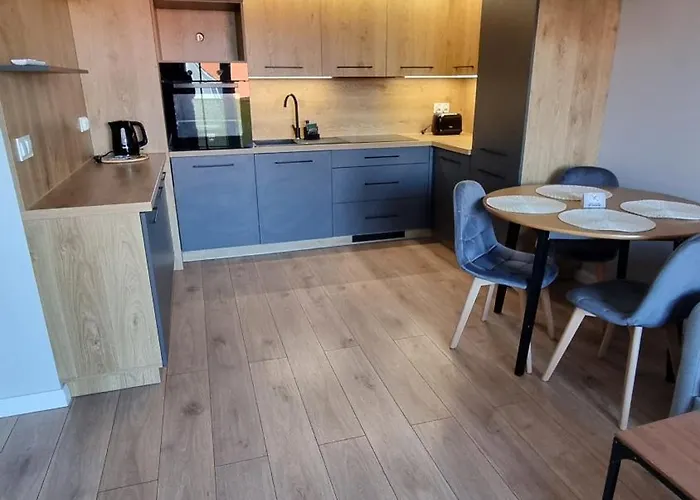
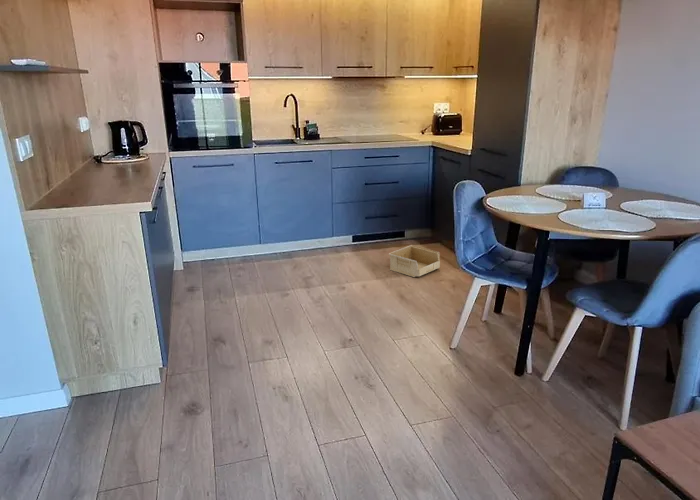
+ storage bin (414, 260)
